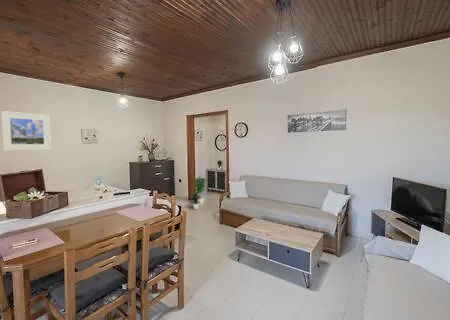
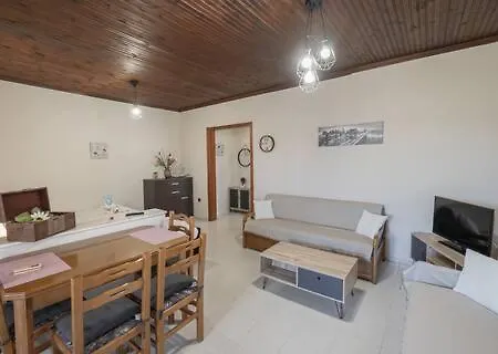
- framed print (27, 131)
- potted plant (197, 191)
